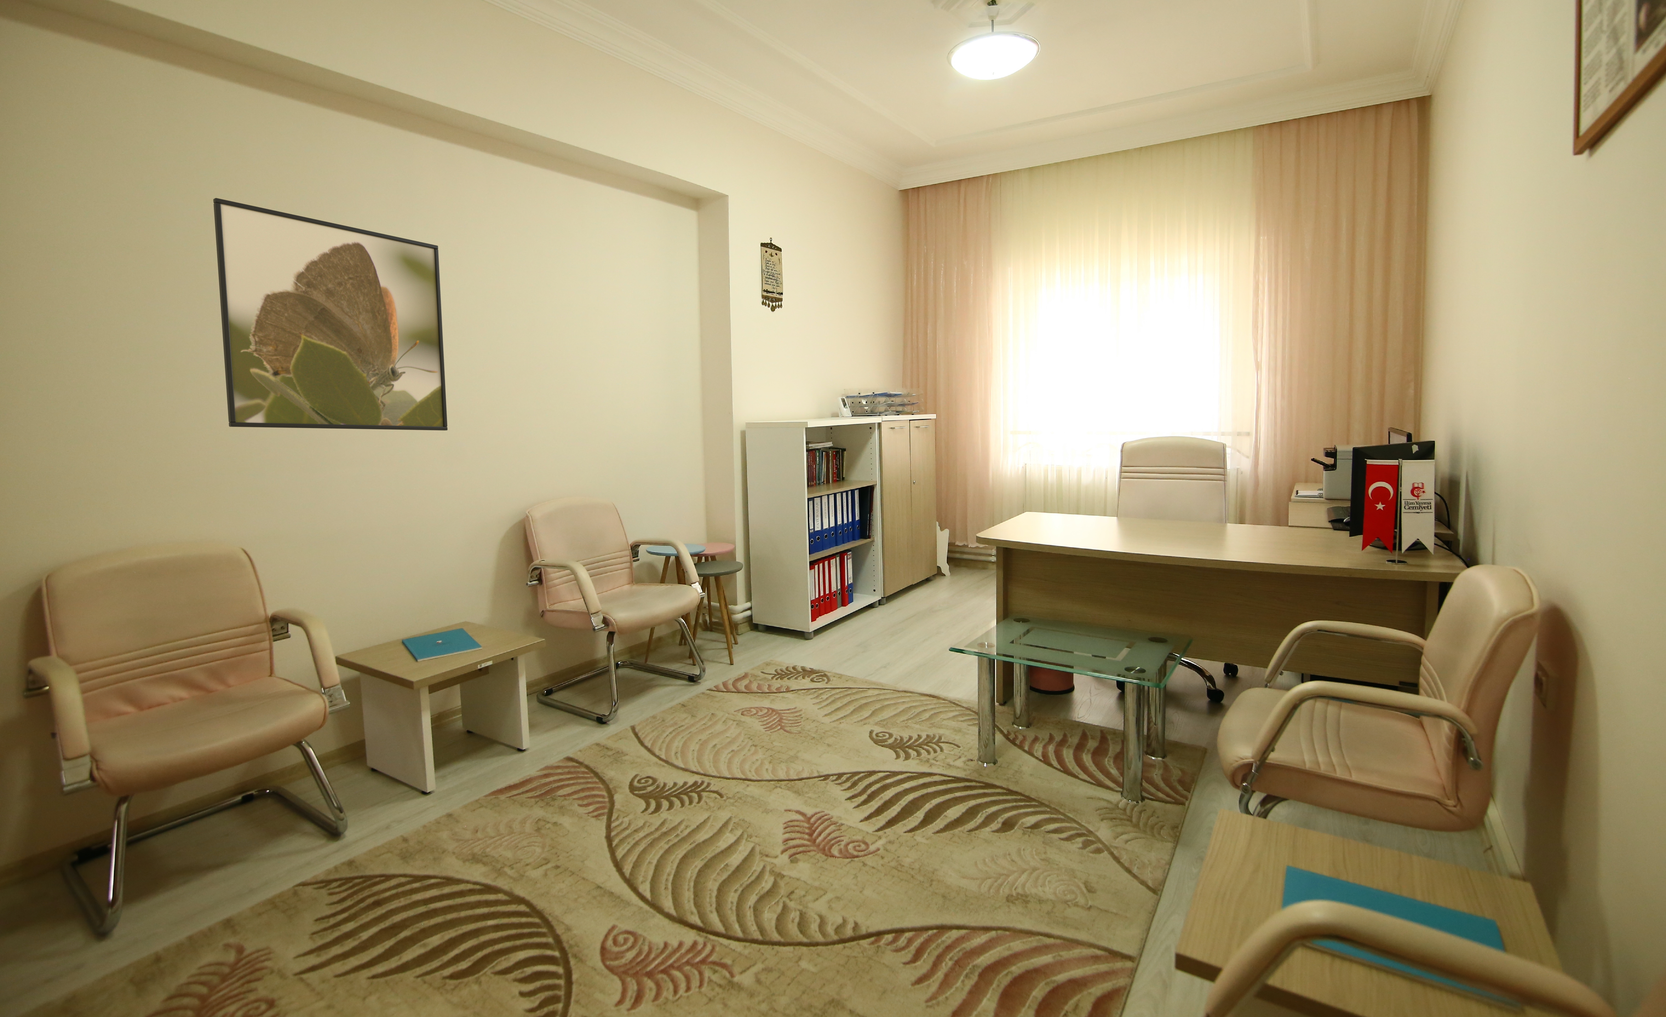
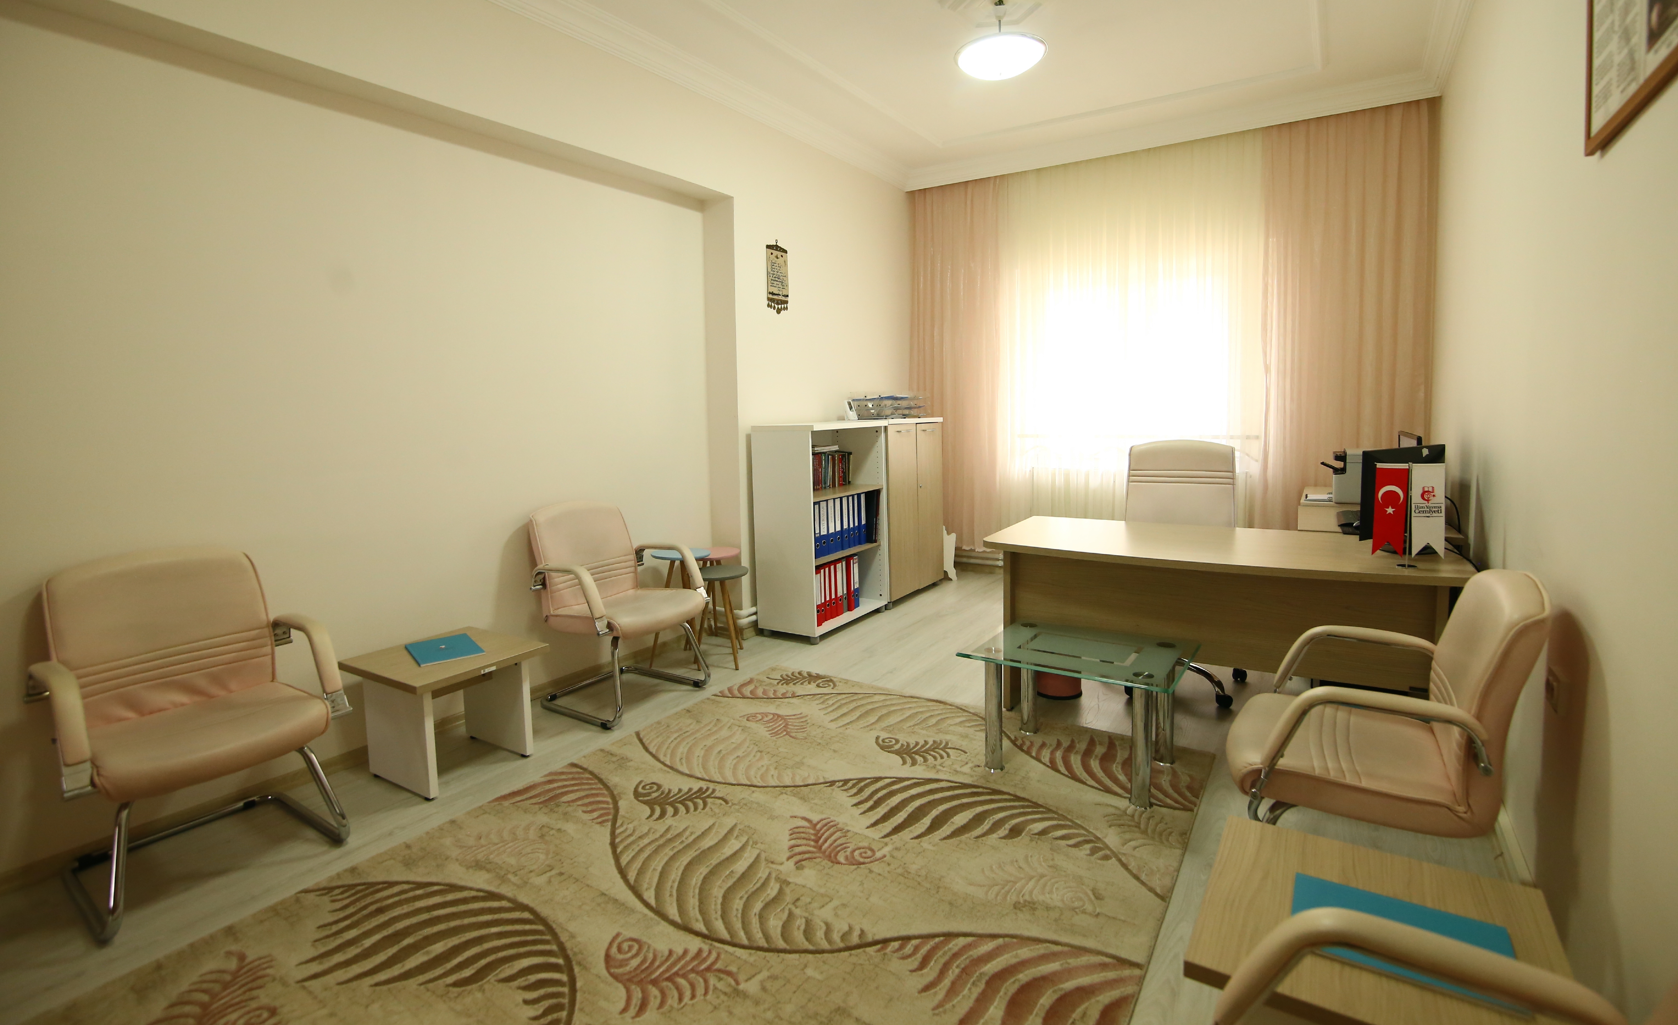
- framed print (343, 327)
